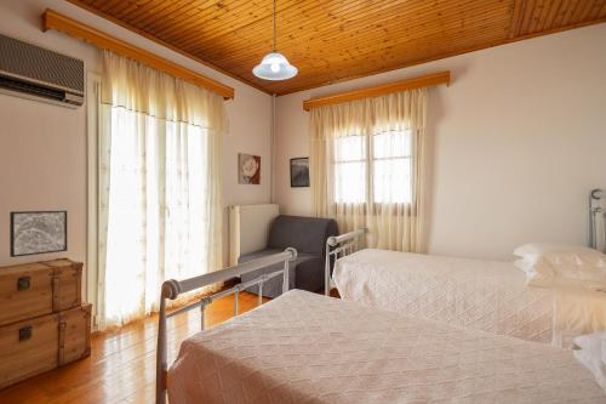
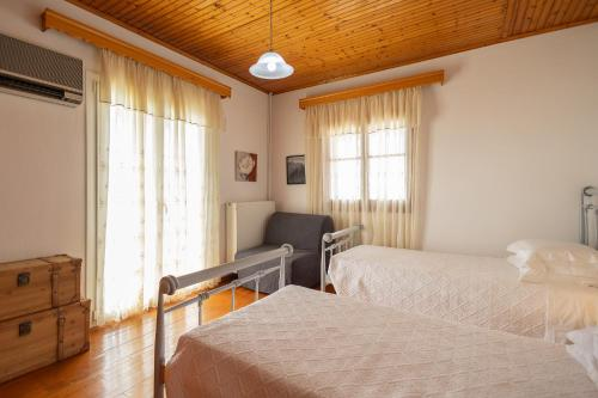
- wall art (40, 232)
